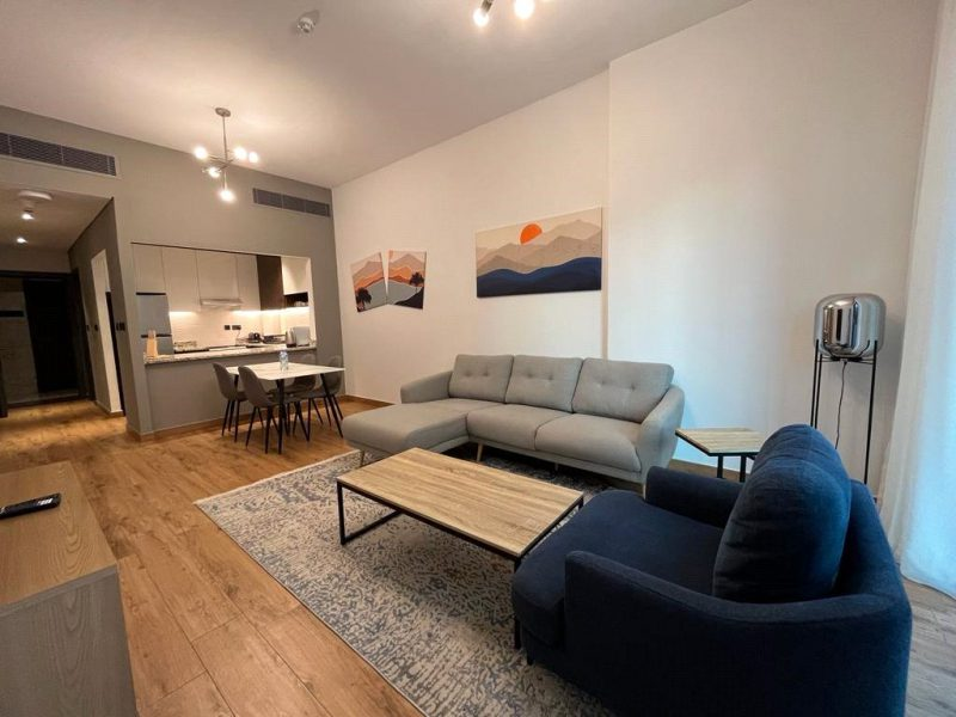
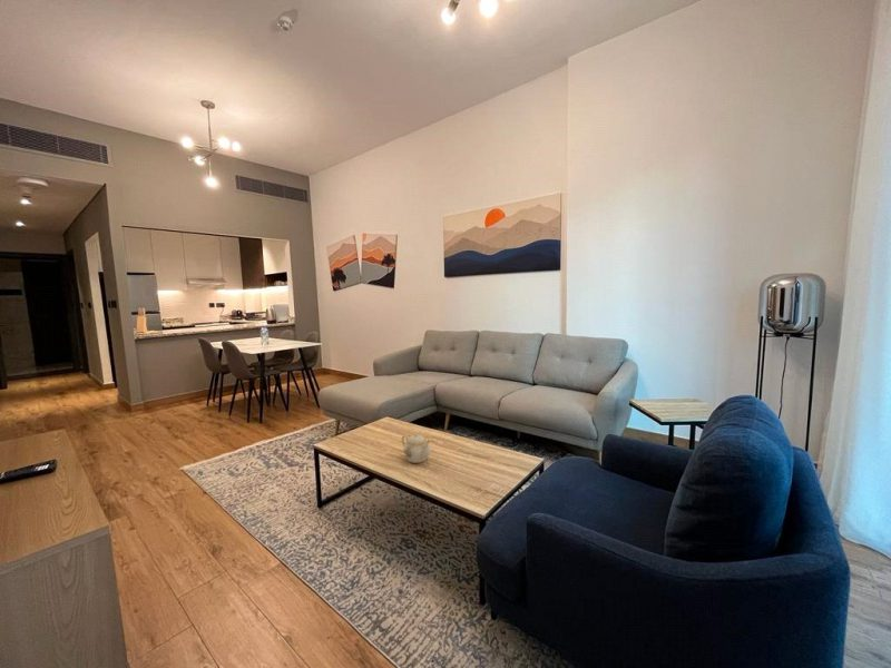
+ teapot (415, 445)
